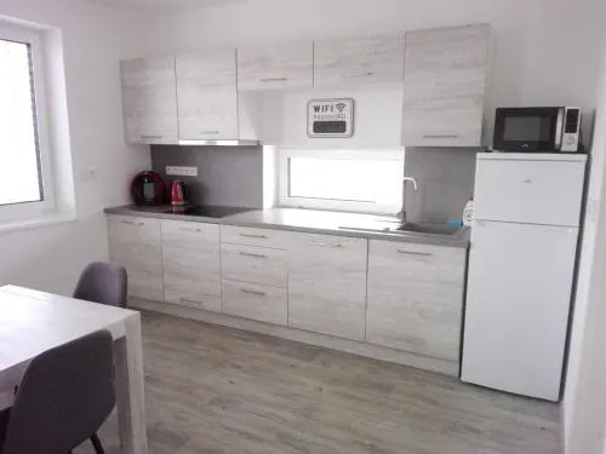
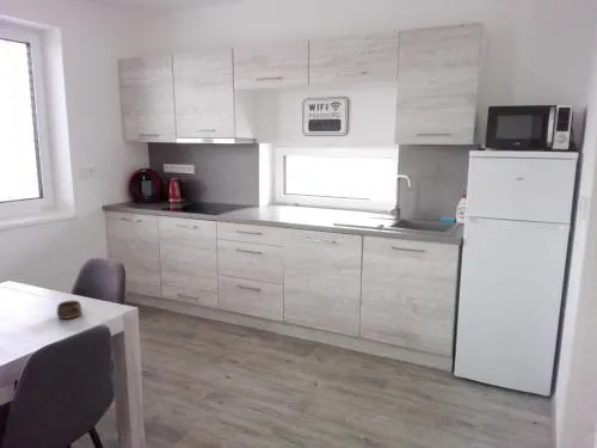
+ cup (70, 309)
